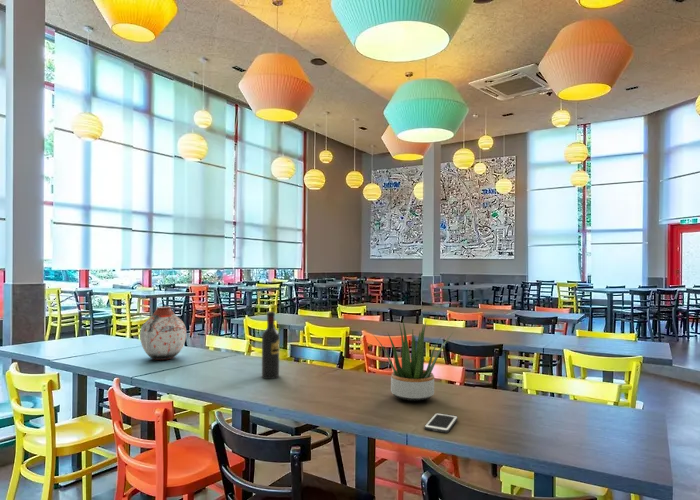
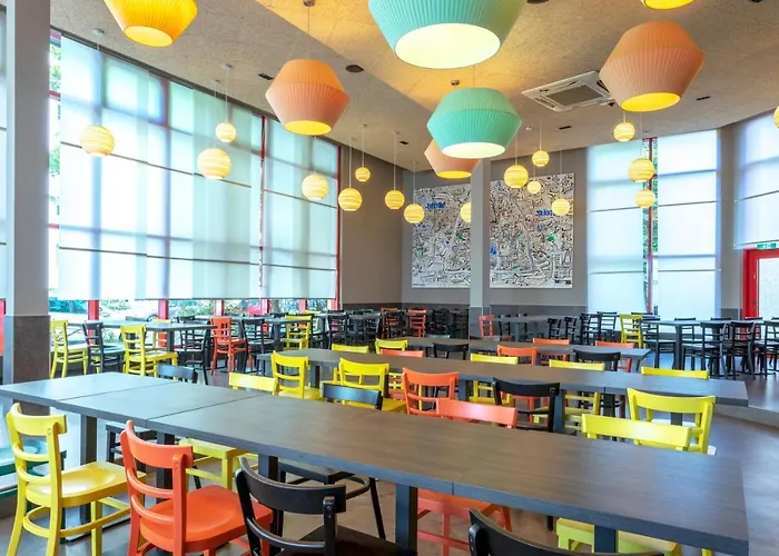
- potted plant (412, 359)
- cell phone (441, 422)
- wine bottle (270, 344)
- vase (163, 332)
